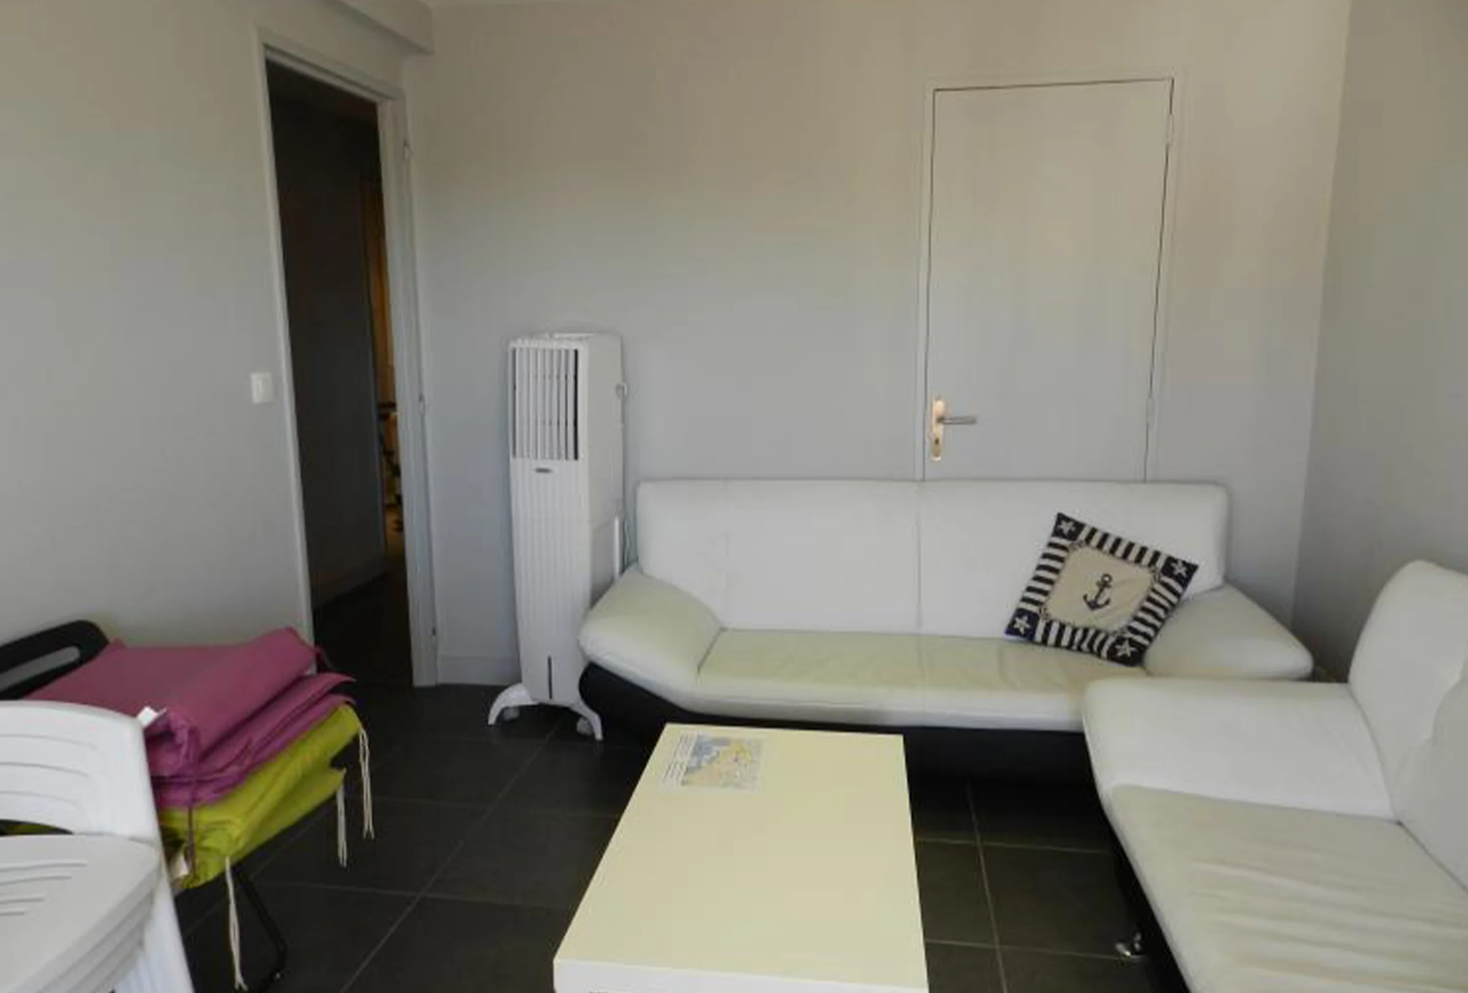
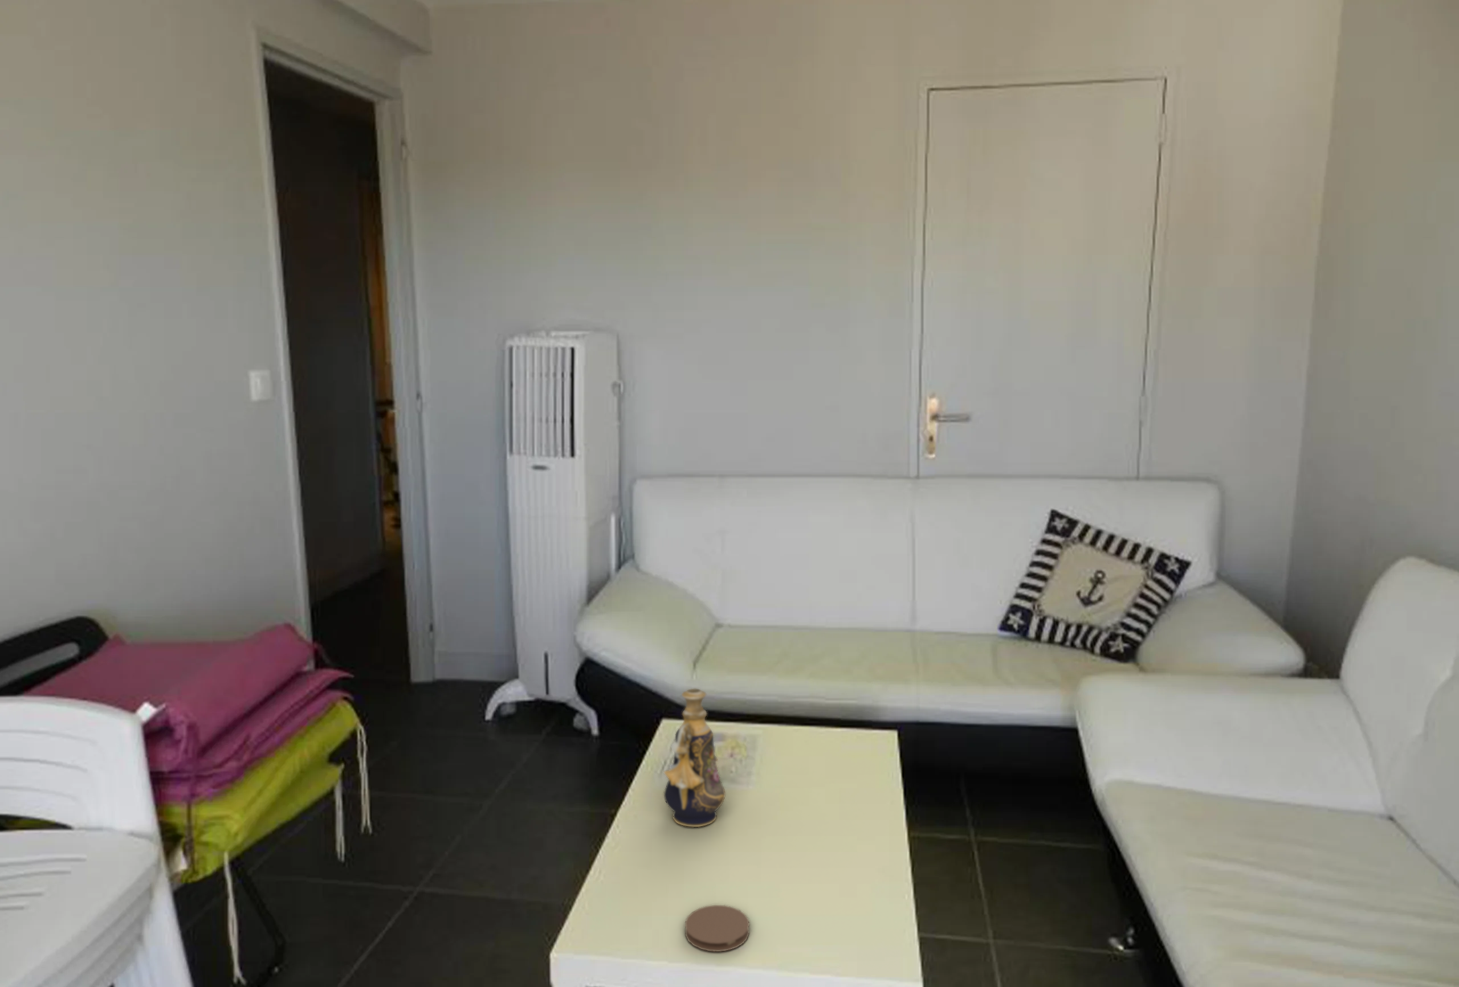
+ decorative vase (694, 755)
+ coaster (717, 928)
